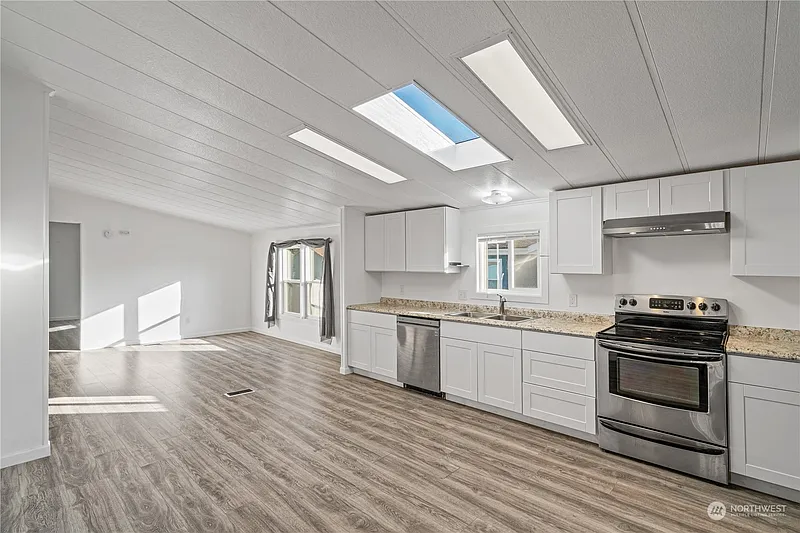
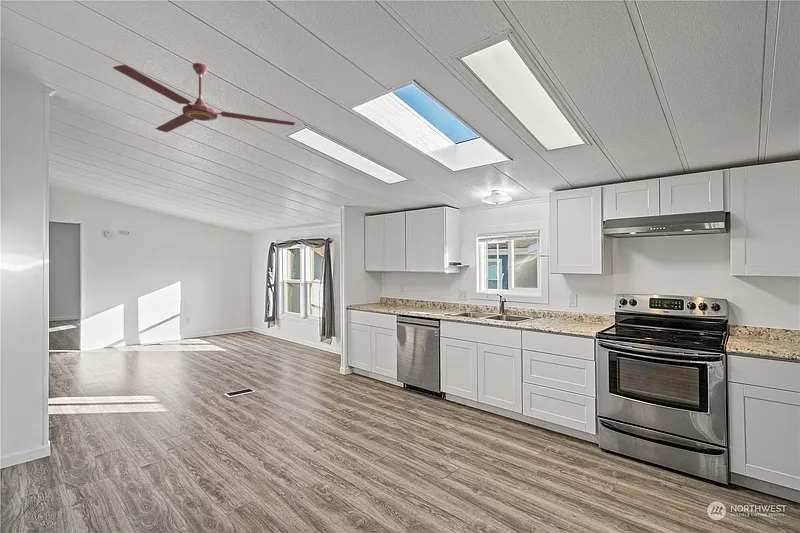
+ ceiling fan (212, 109)
